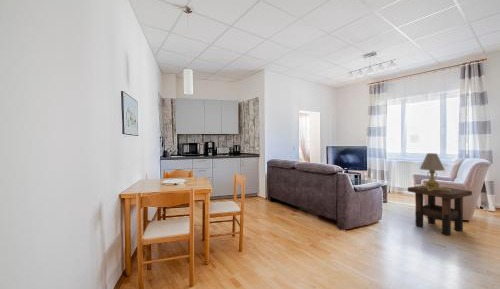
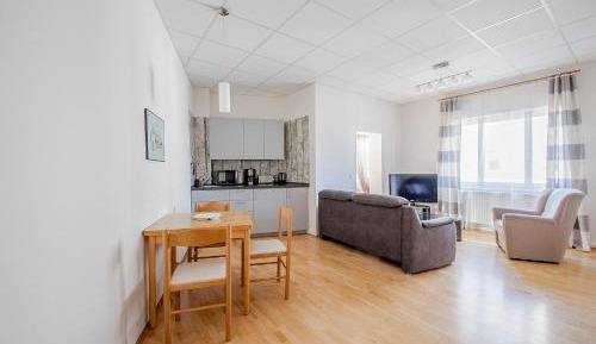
- lamp (432, 171)
- side table (438, 208)
